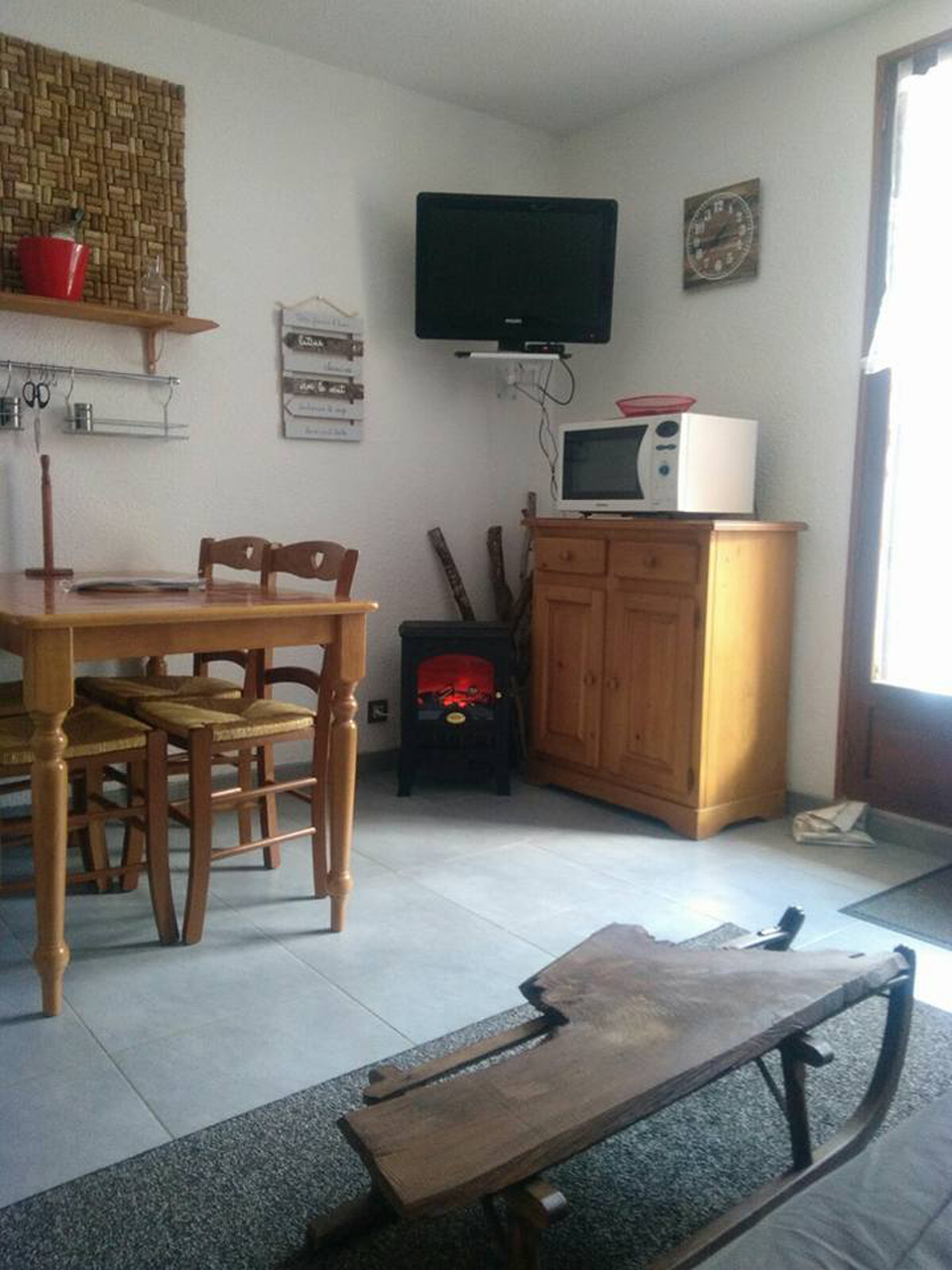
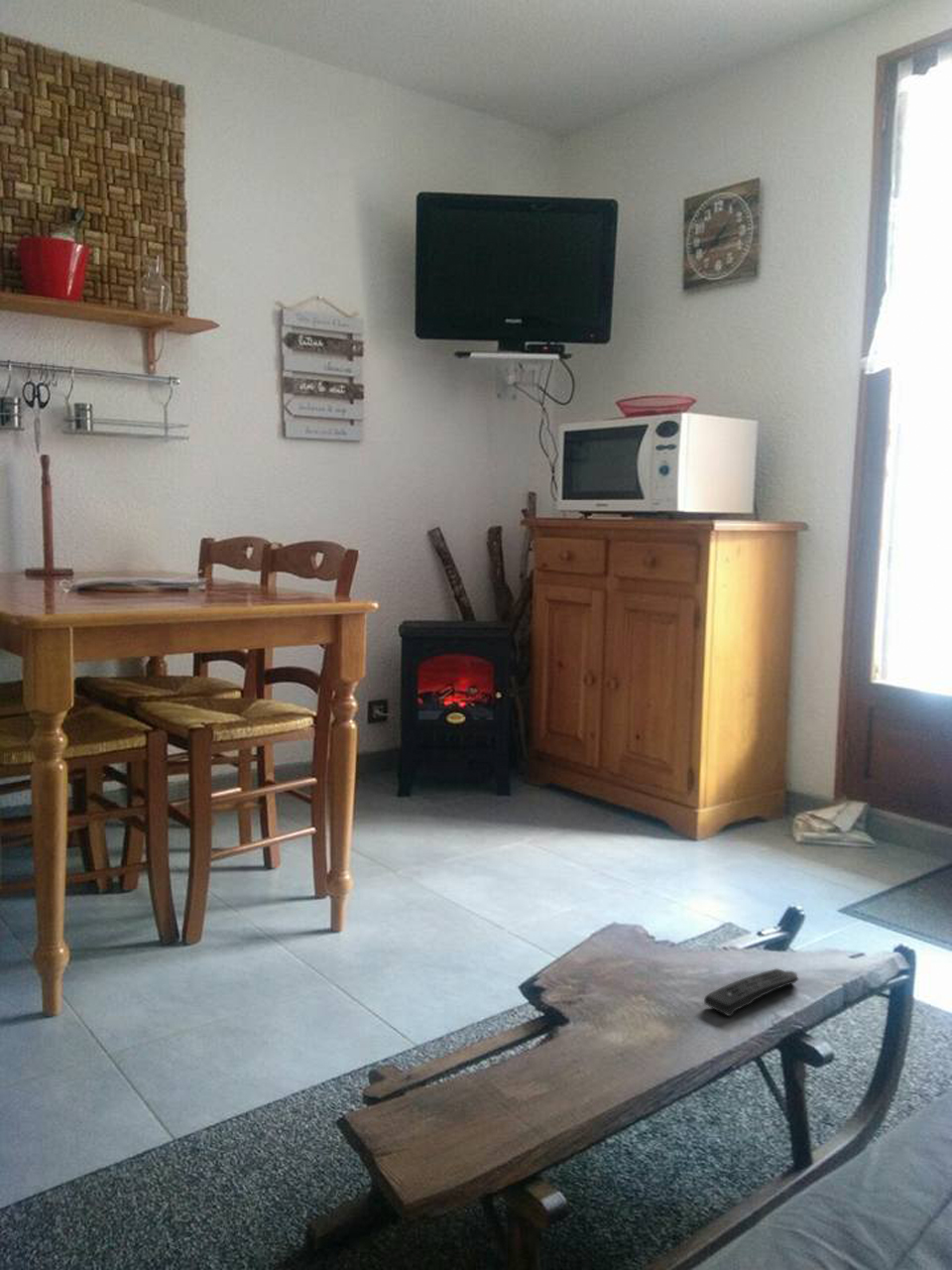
+ remote control (755, 987)
